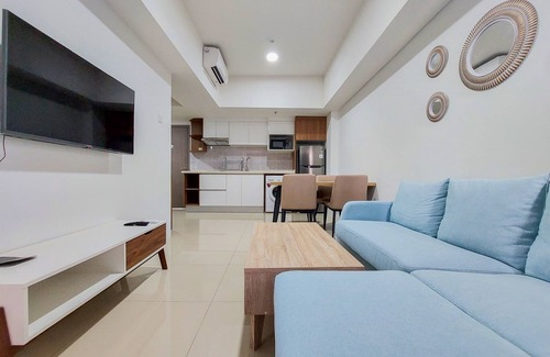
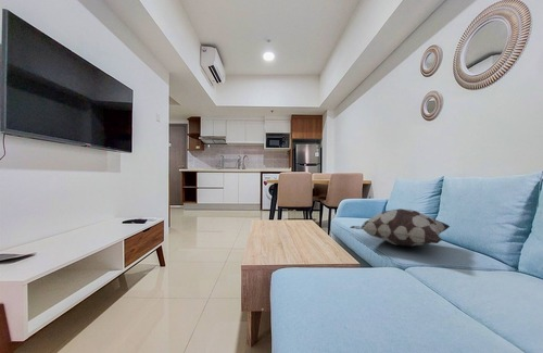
+ decorative pillow (400, 227)
